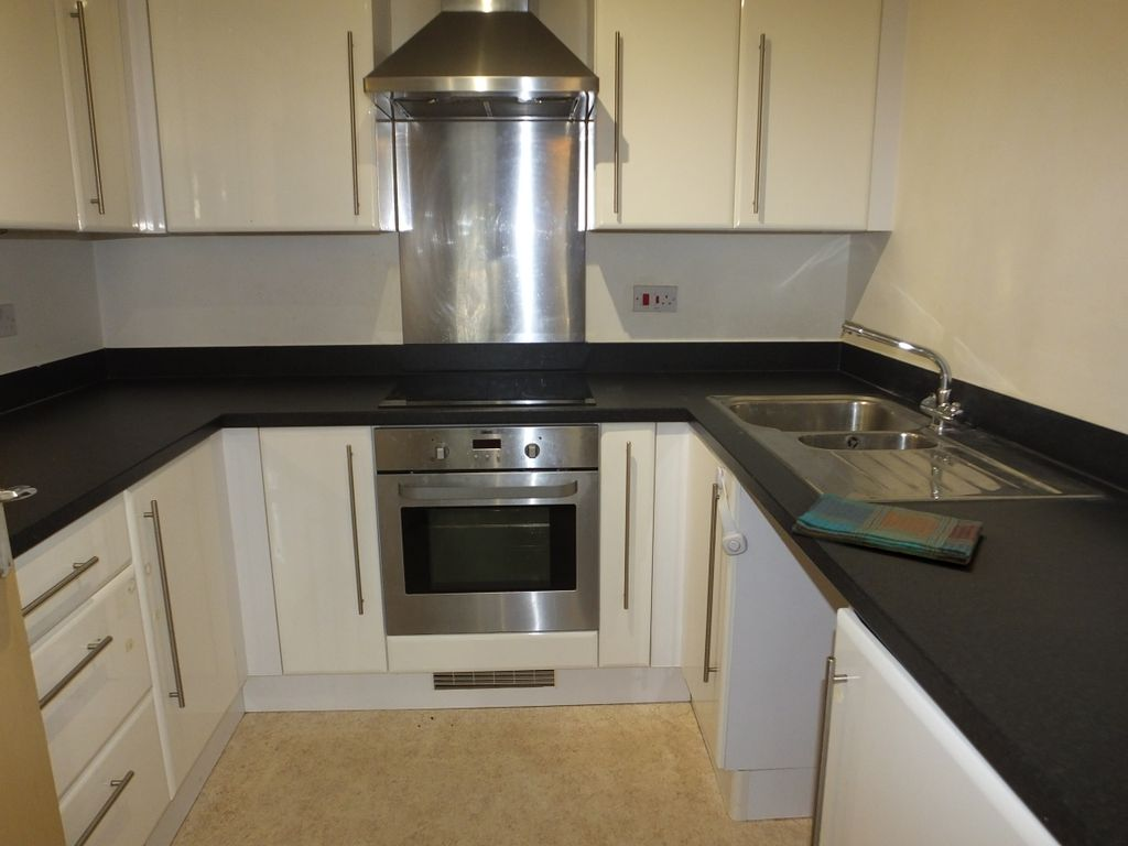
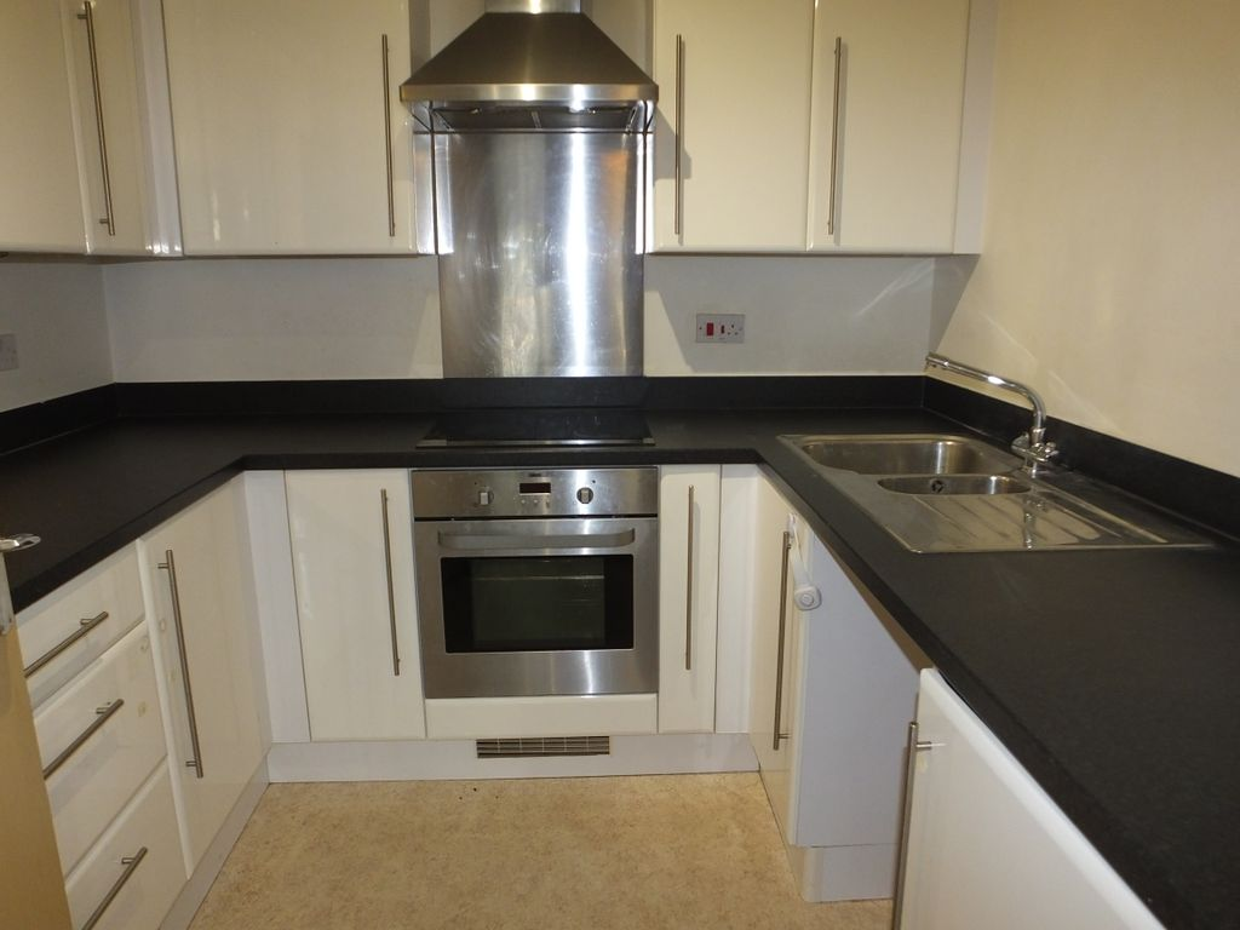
- dish towel (888, 524)
